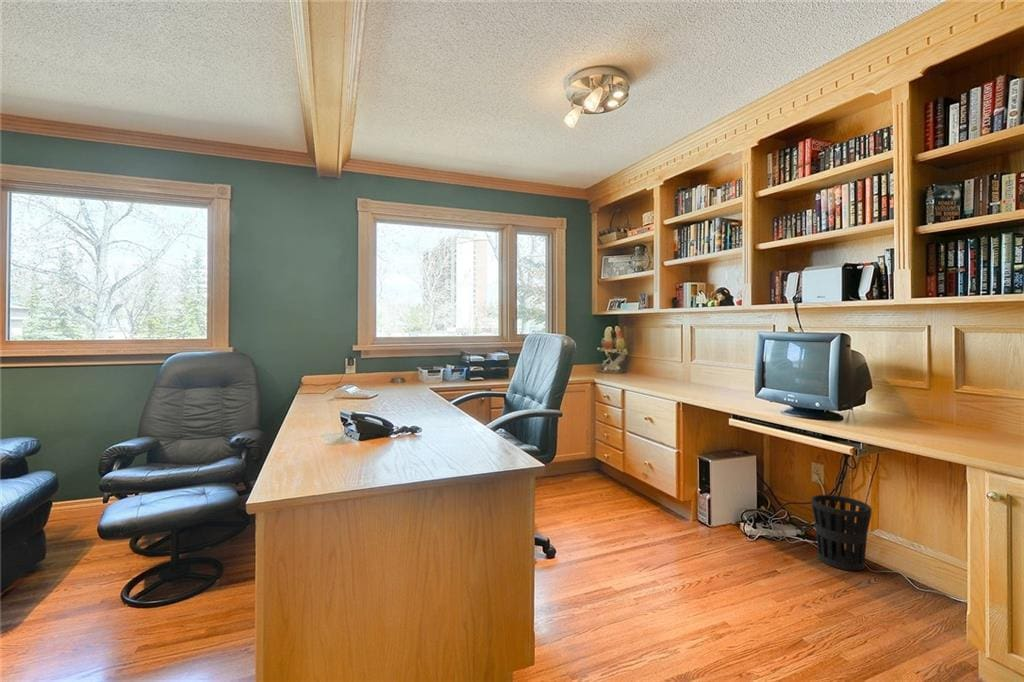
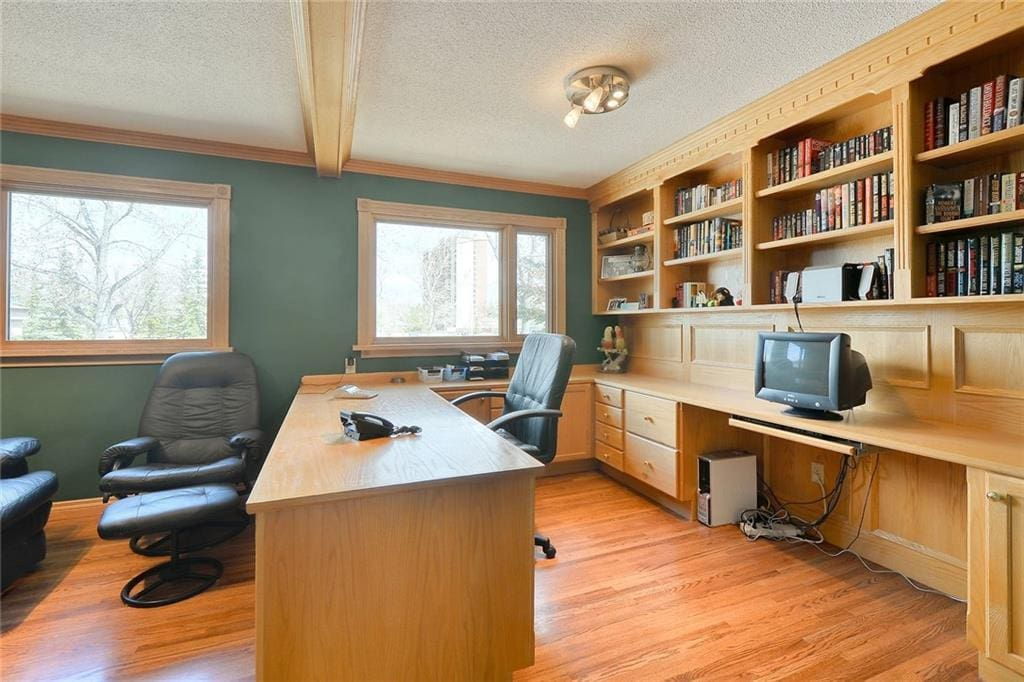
- wastebasket (840, 531)
